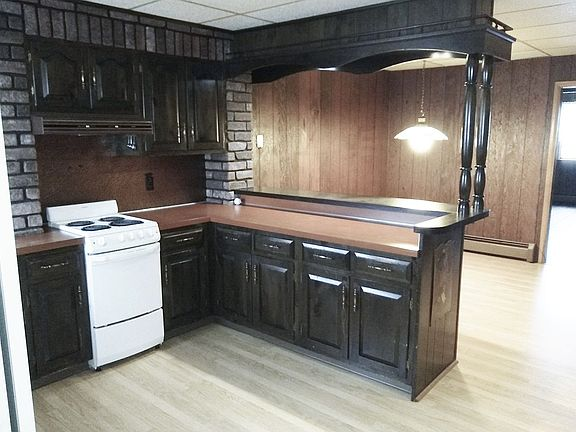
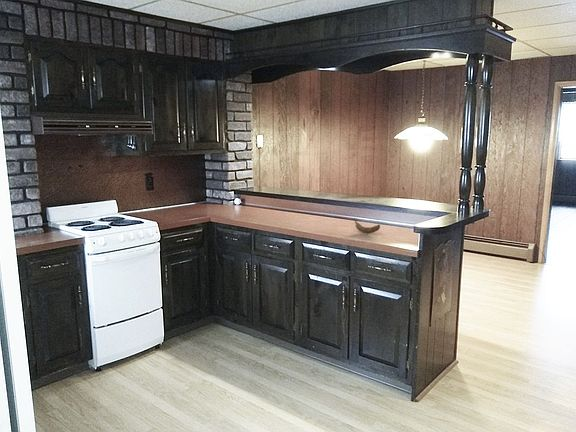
+ banana (366, 227)
